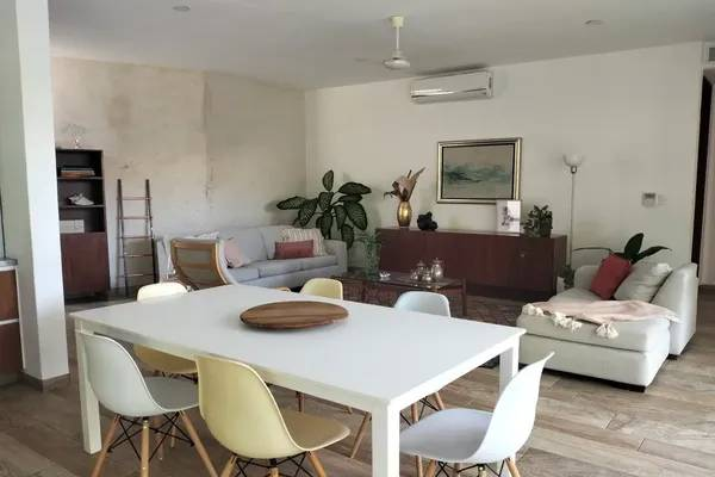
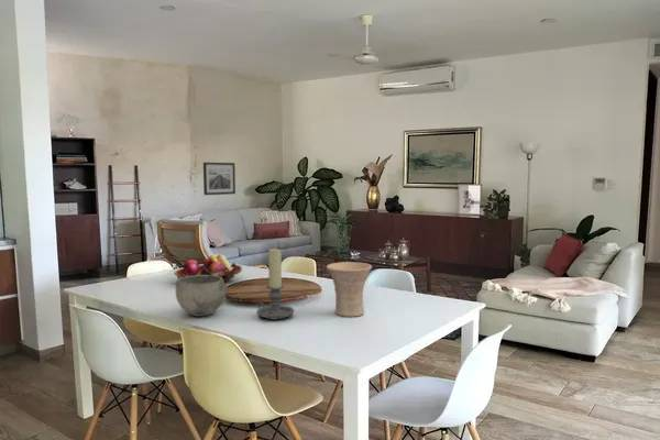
+ bowl (201, 296)
+ fruit basket (210, 268)
+ candle holder (273, 282)
+ vase (349, 289)
+ wall art (219, 178)
